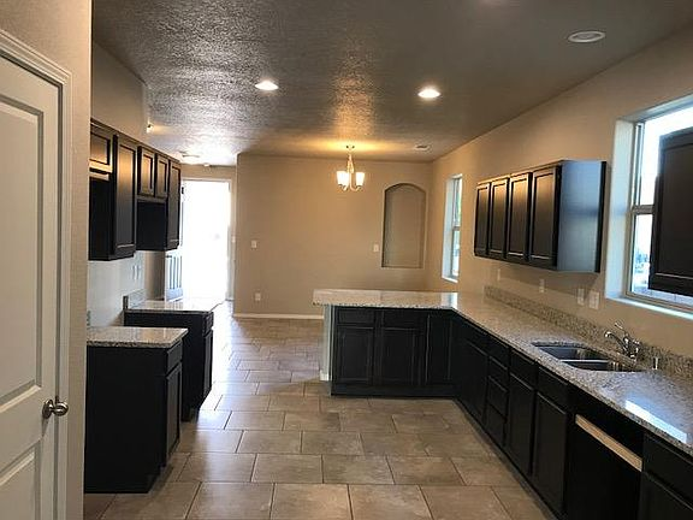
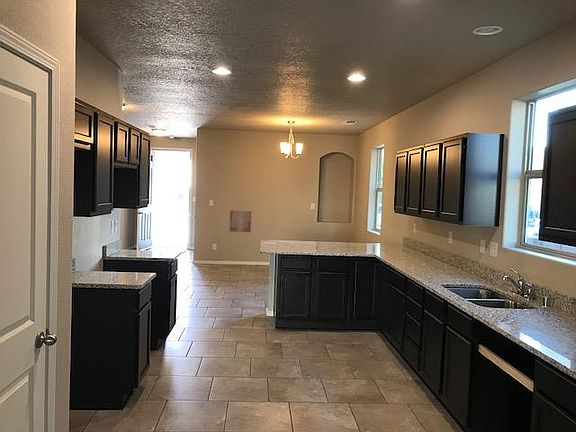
+ wall art (240, 221)
